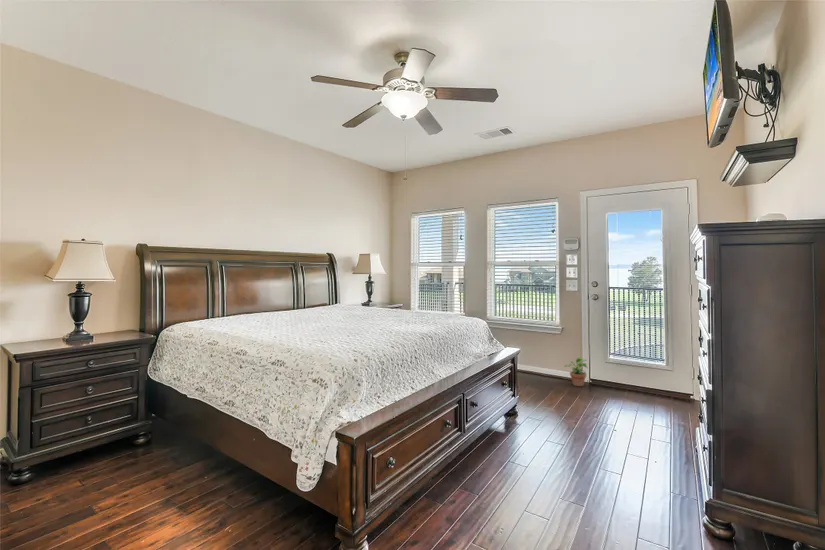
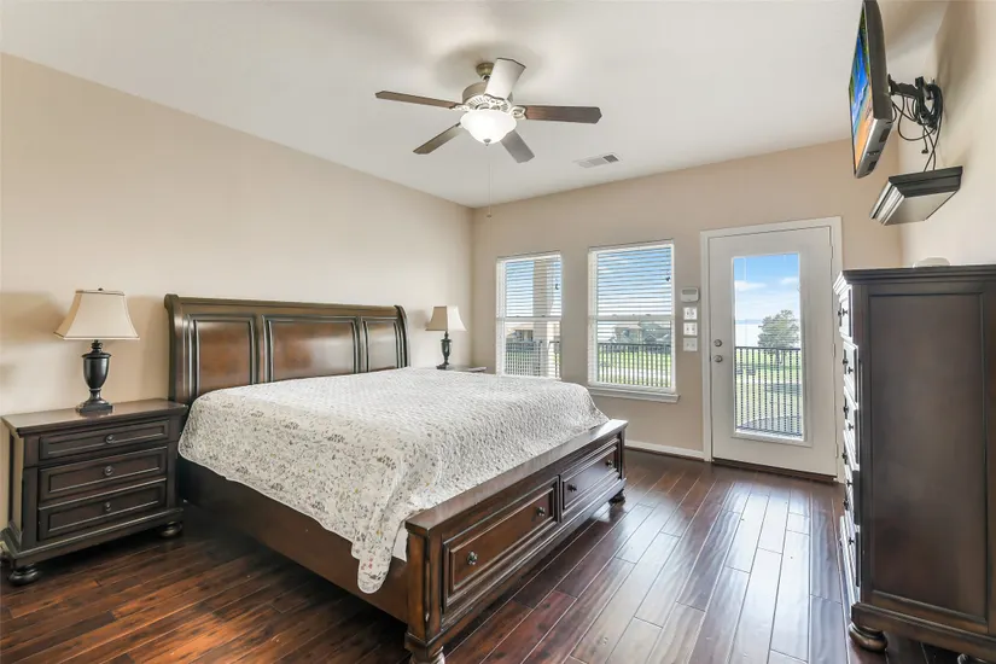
- potted plant (576, 370)
